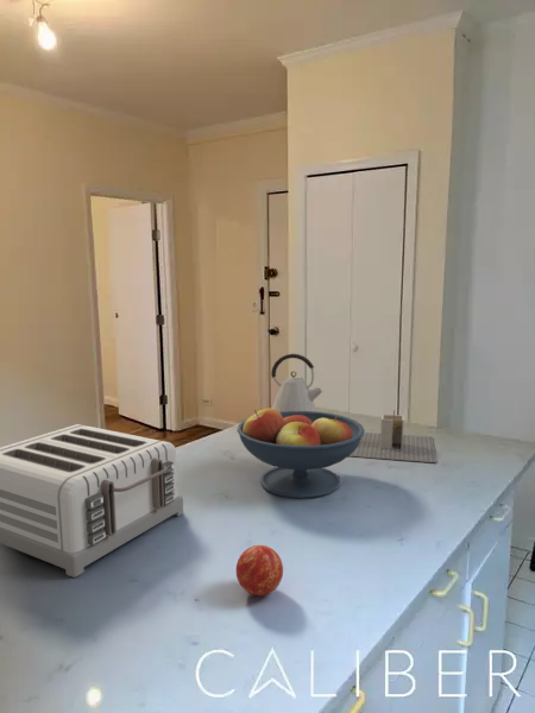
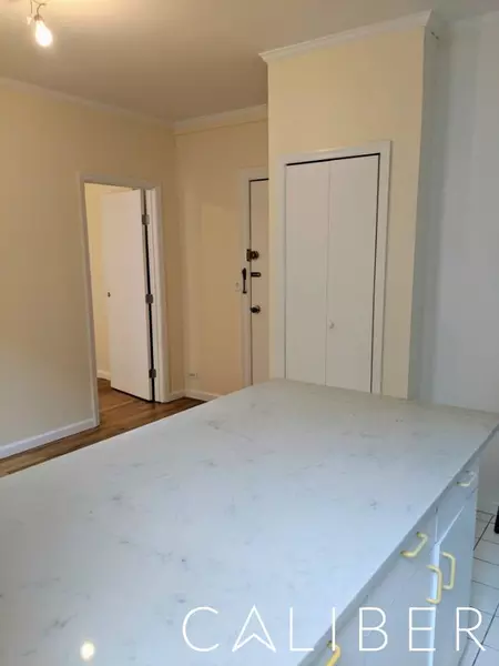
- fruit bowl (300, 444)
- toaster (86, 487)
- apple (259, 569)
- kettle (295, 389)
- utensil holder (392, 427)
